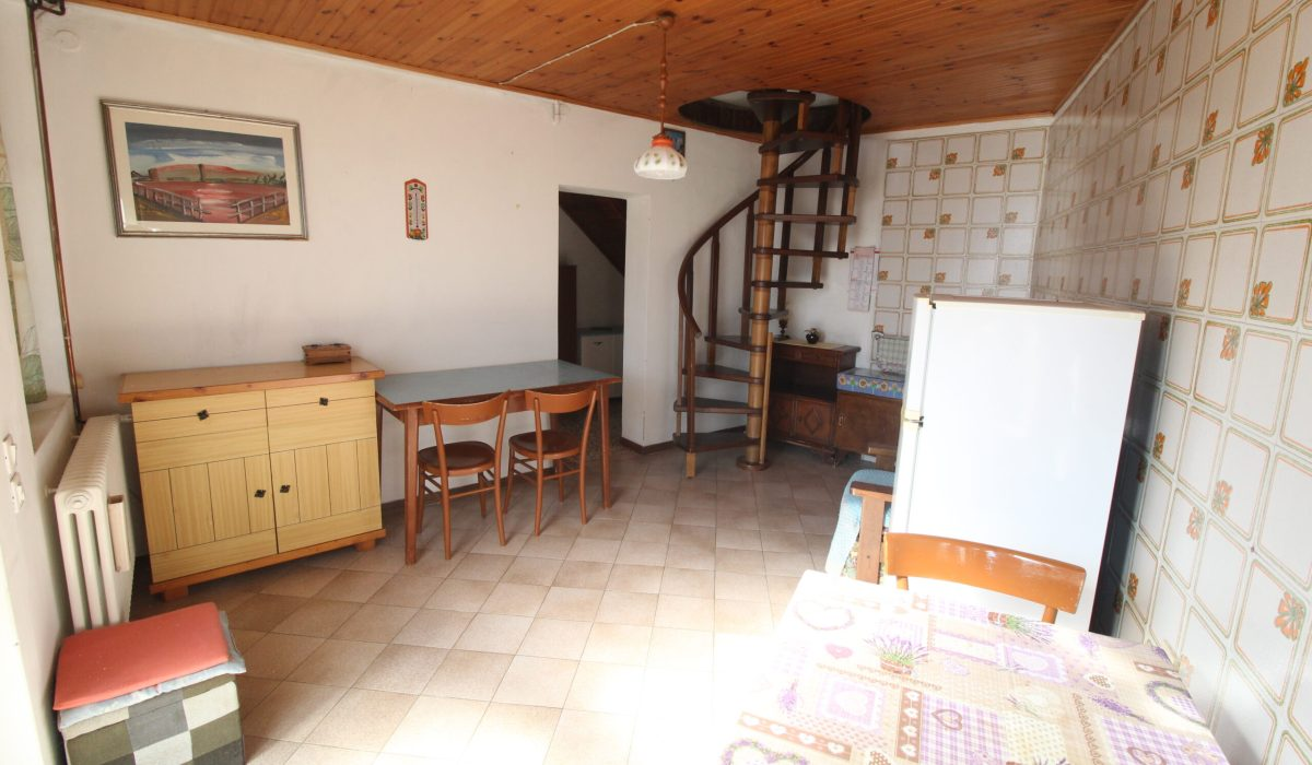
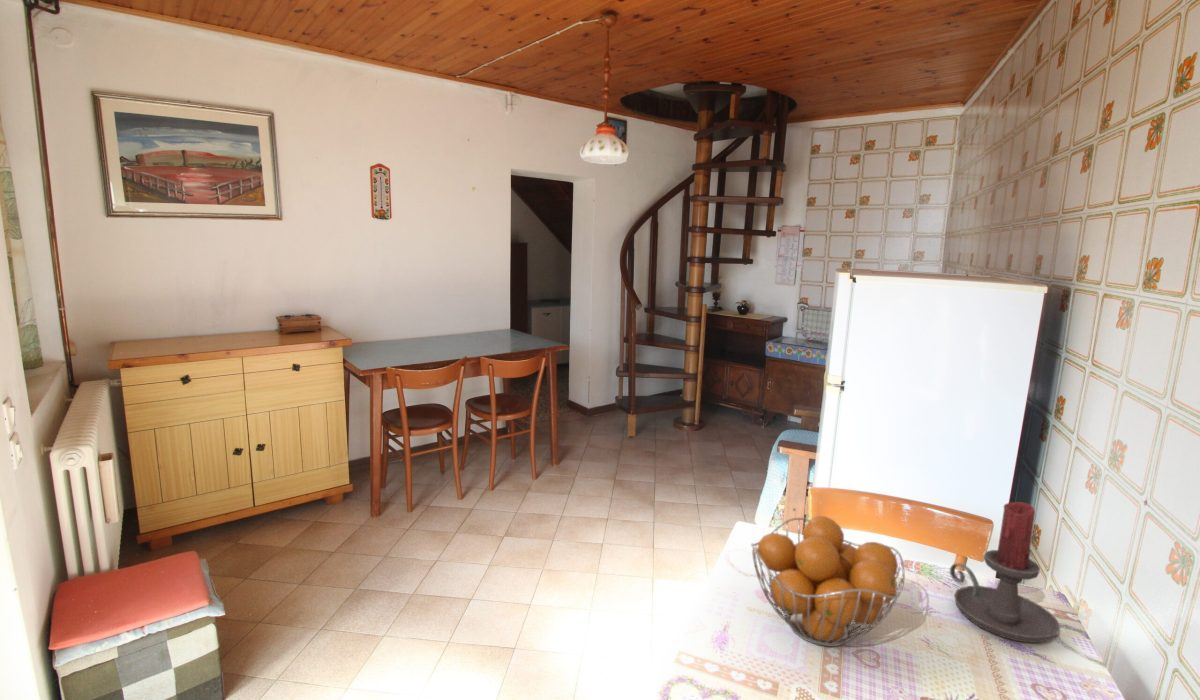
+ candle holder (1000, 556)
+ fruit basket (823, 579)
